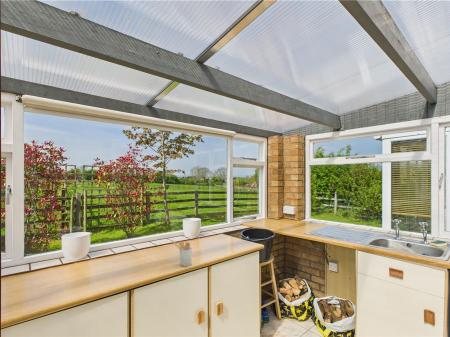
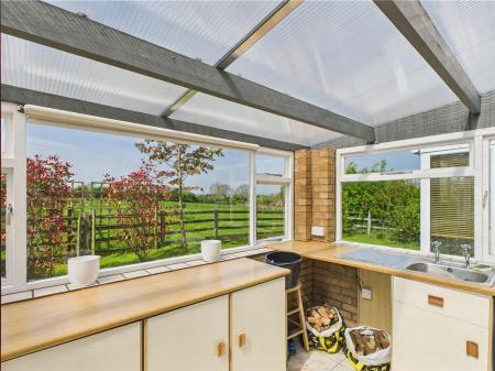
- utensil holder (182, 252)
